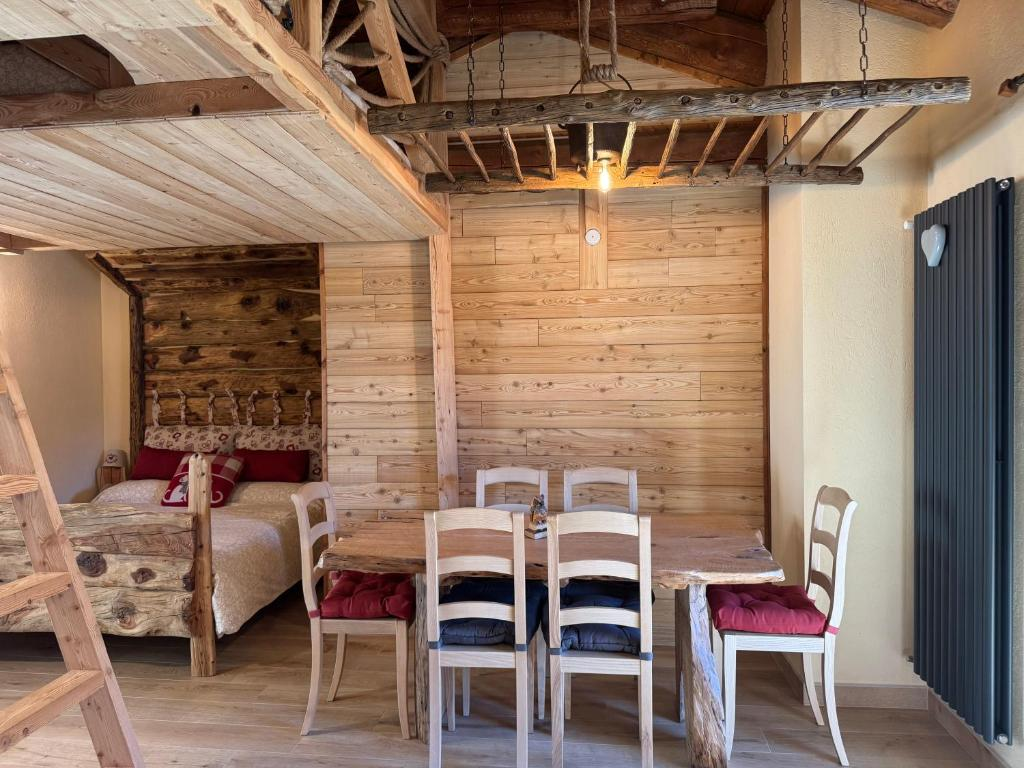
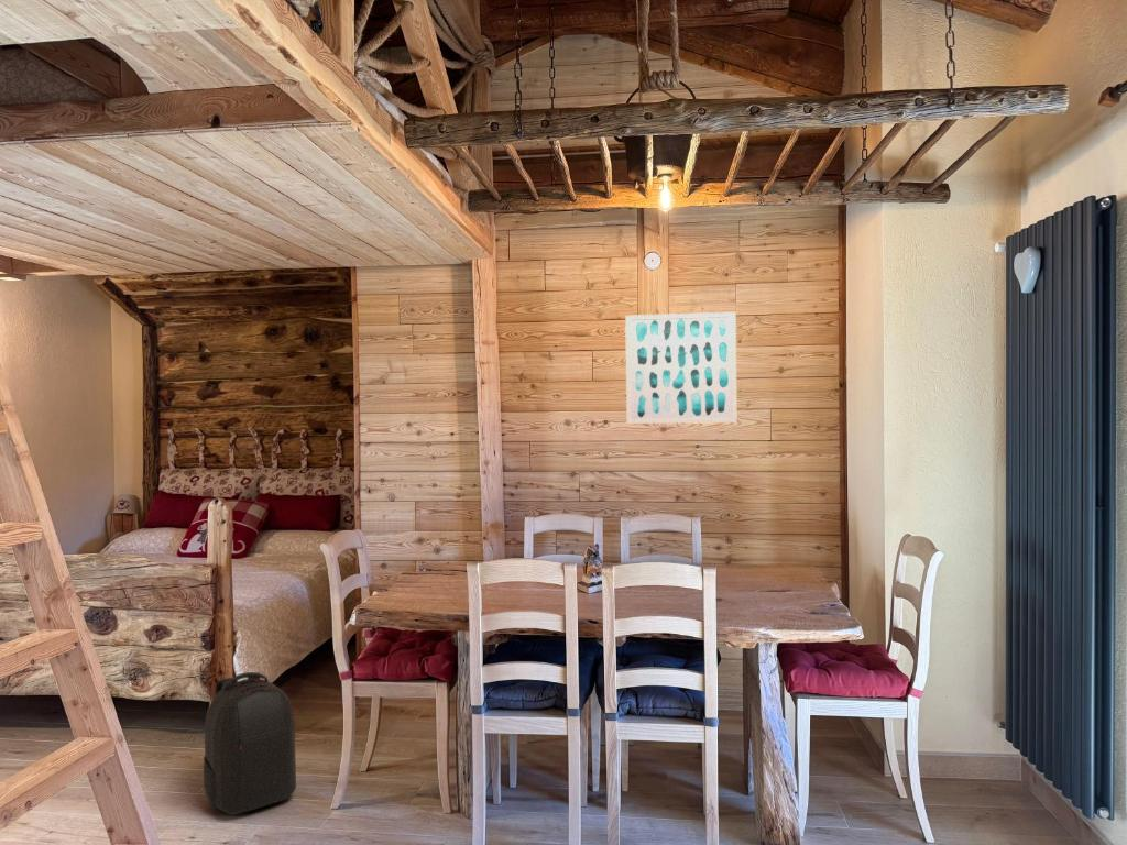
+ backpack (249, 736)
+ wall art (680, 369)
